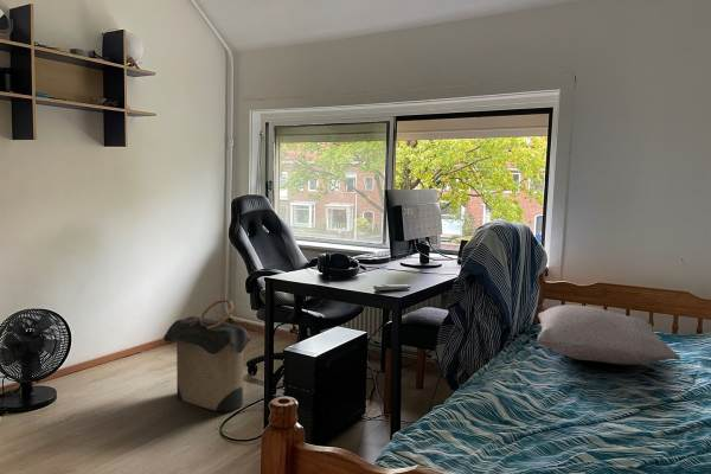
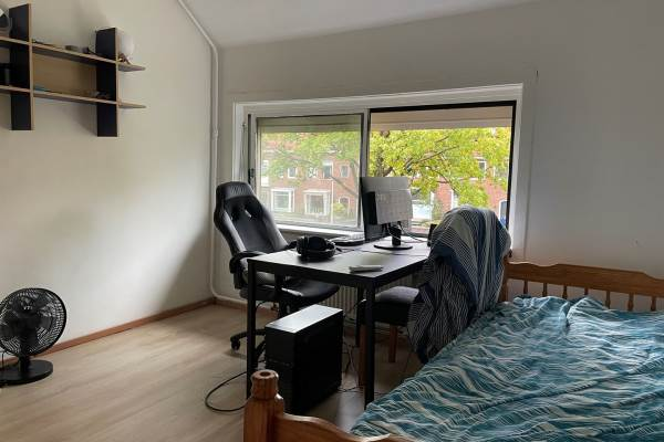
- pillow (598, 334)
- laundry hamper (206, 351)
